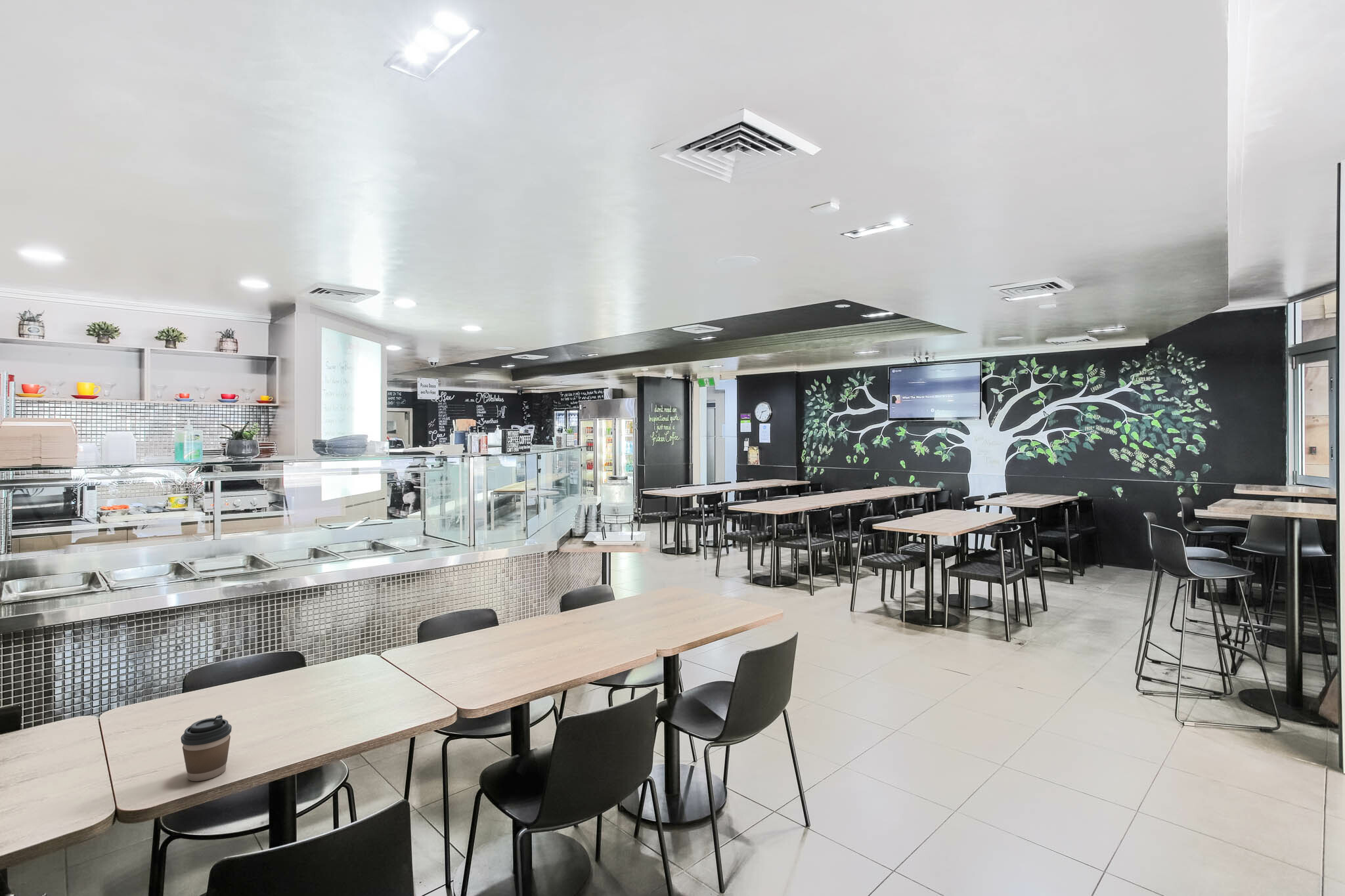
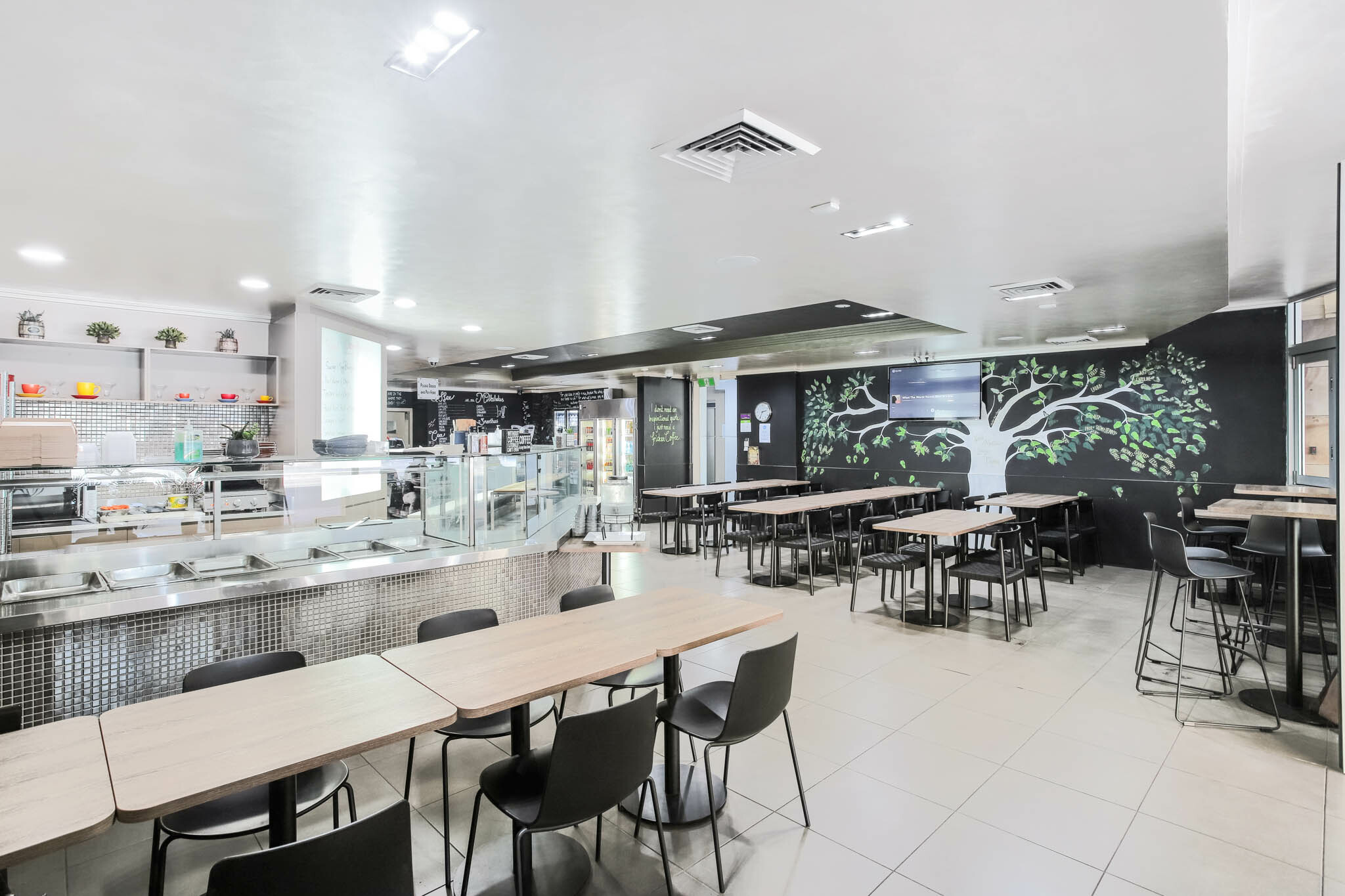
- coffee cup (207, 746)
